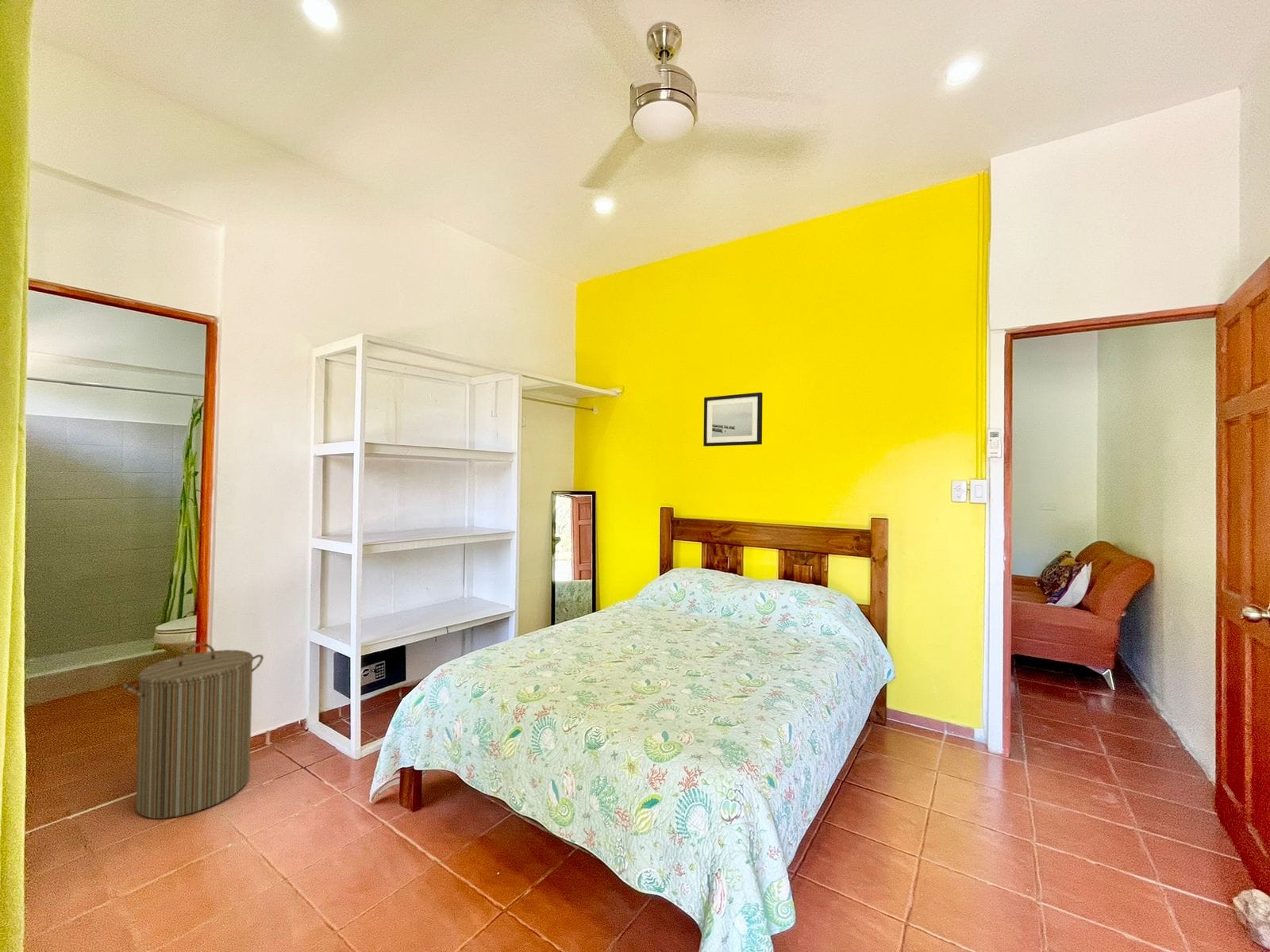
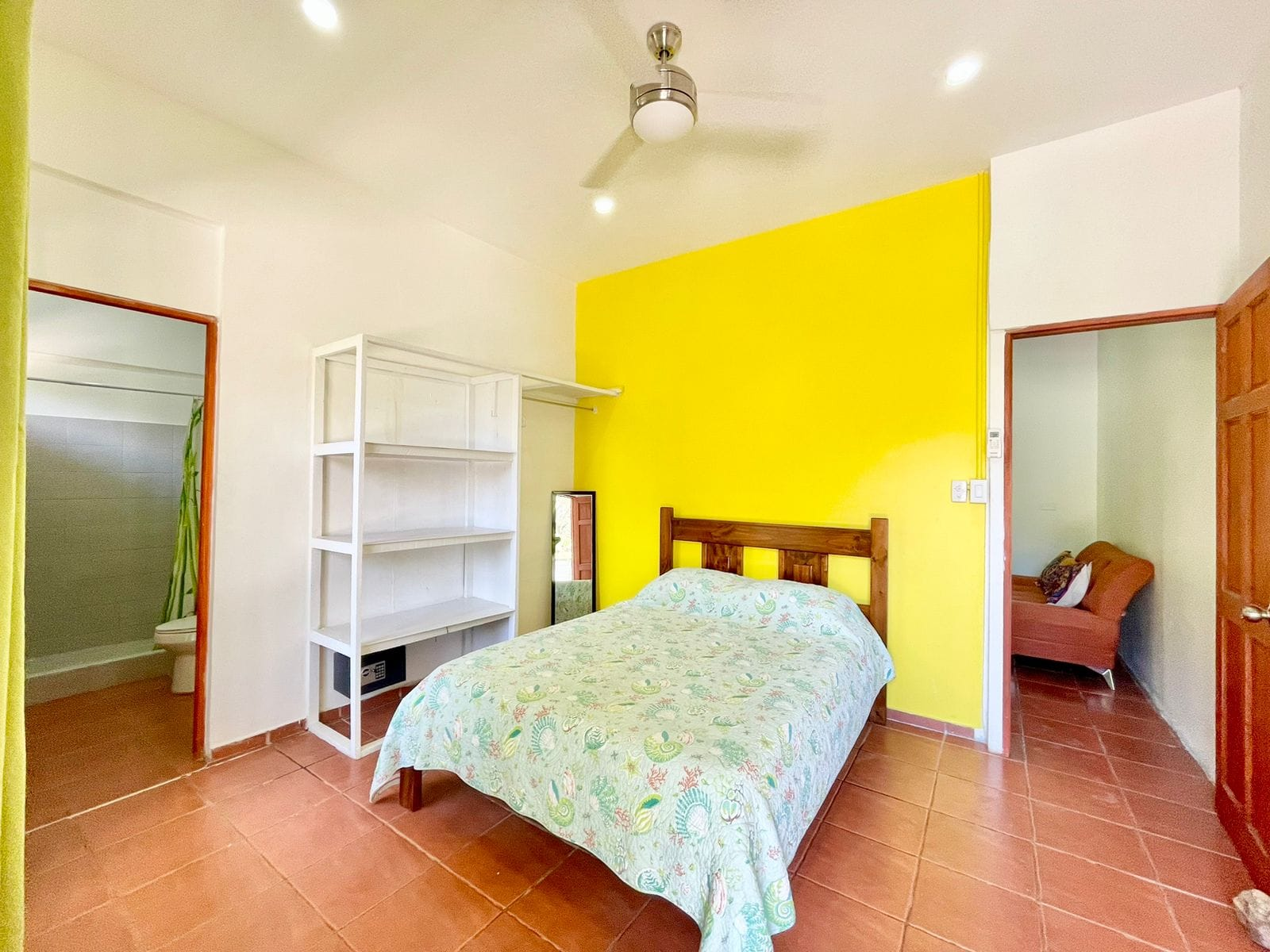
- wall art (732, 420)
- laundry hamper (198, 717)
